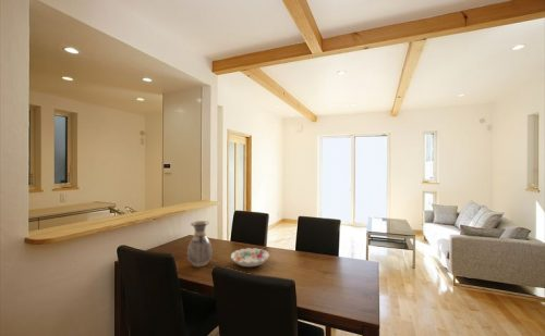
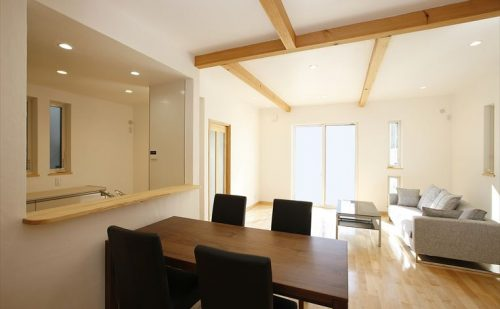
- vase (199, 242)
- decorative bowl (250, 258)
